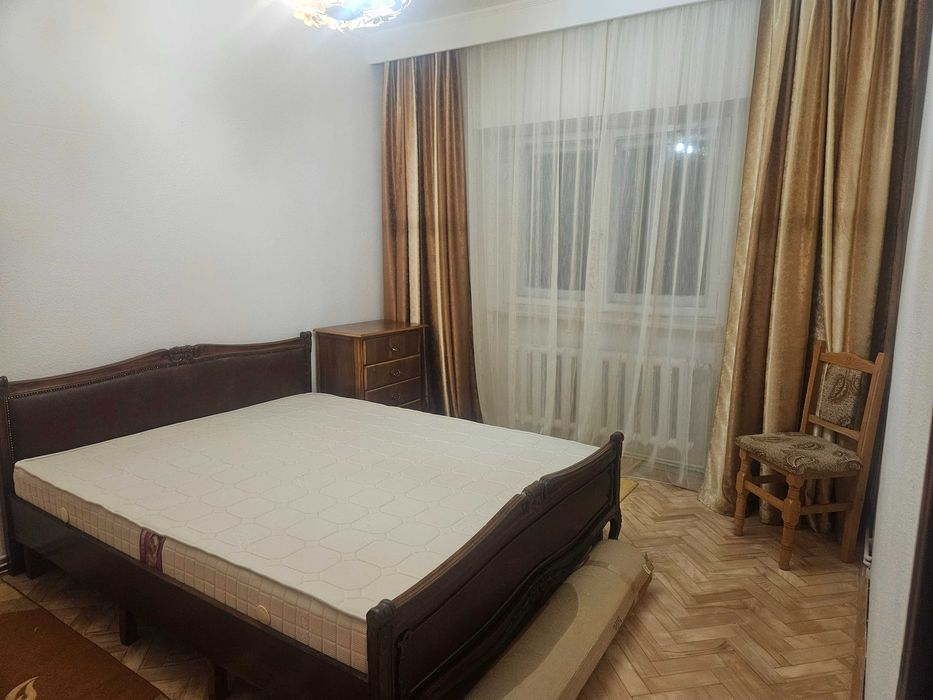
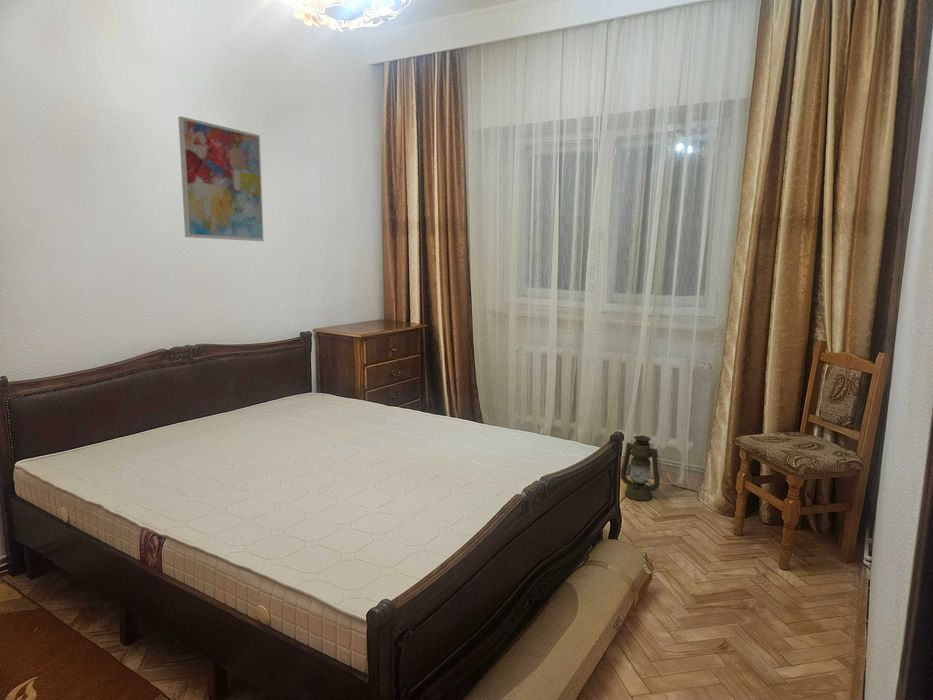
+ wall art (224, 183)
+ lantern (641, 465)
